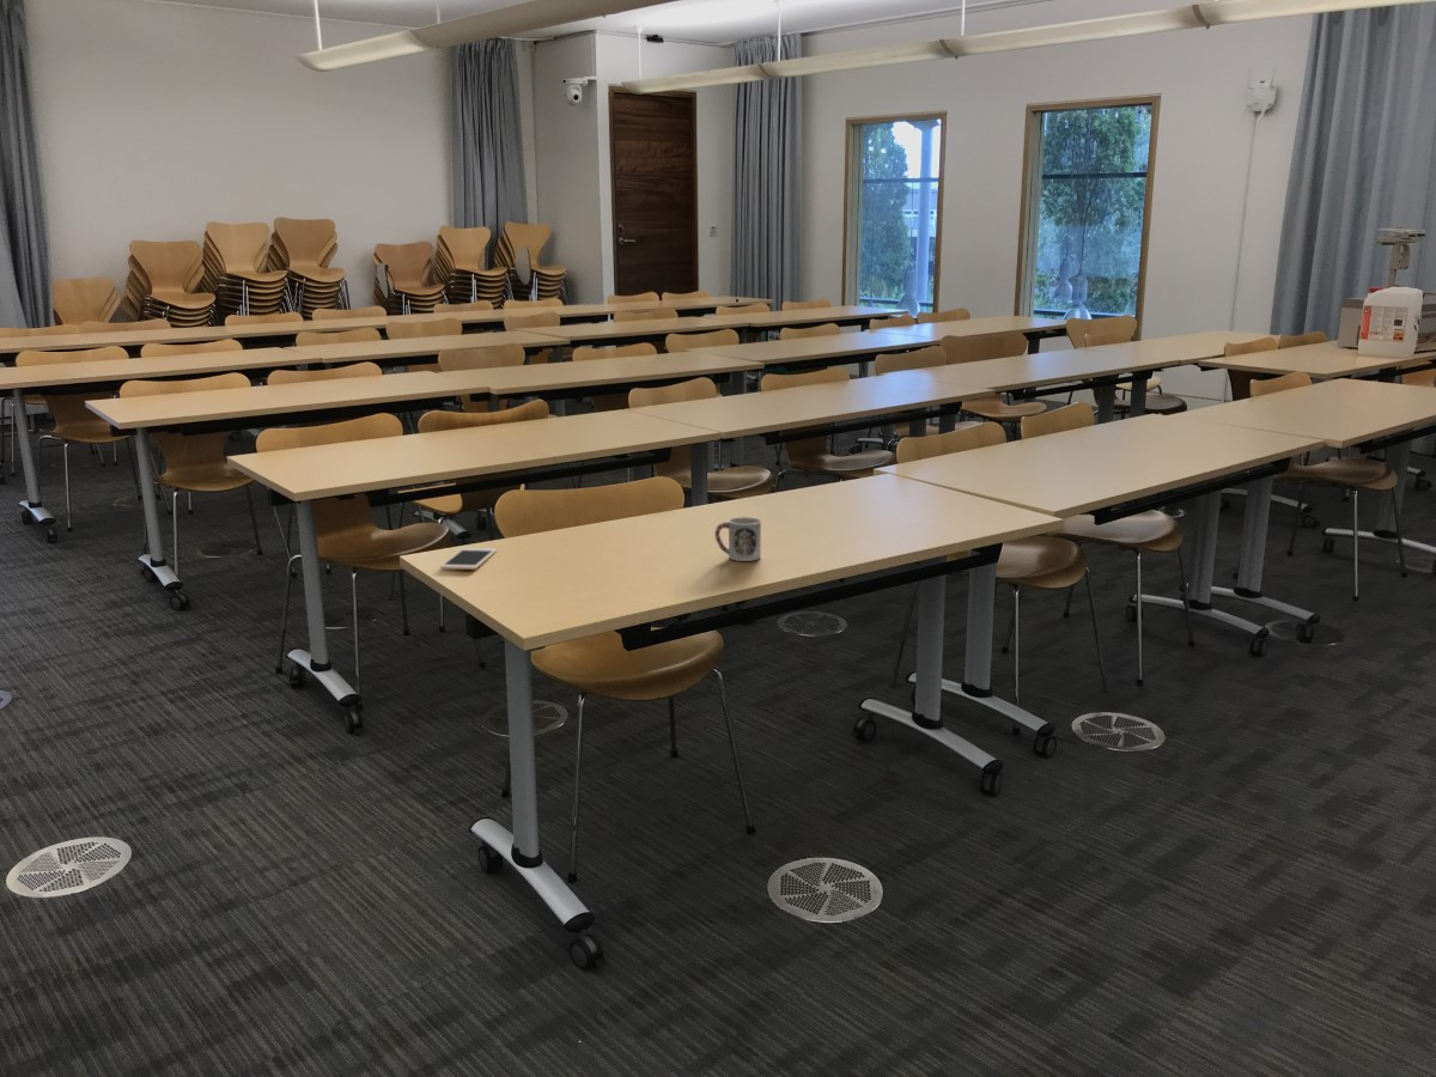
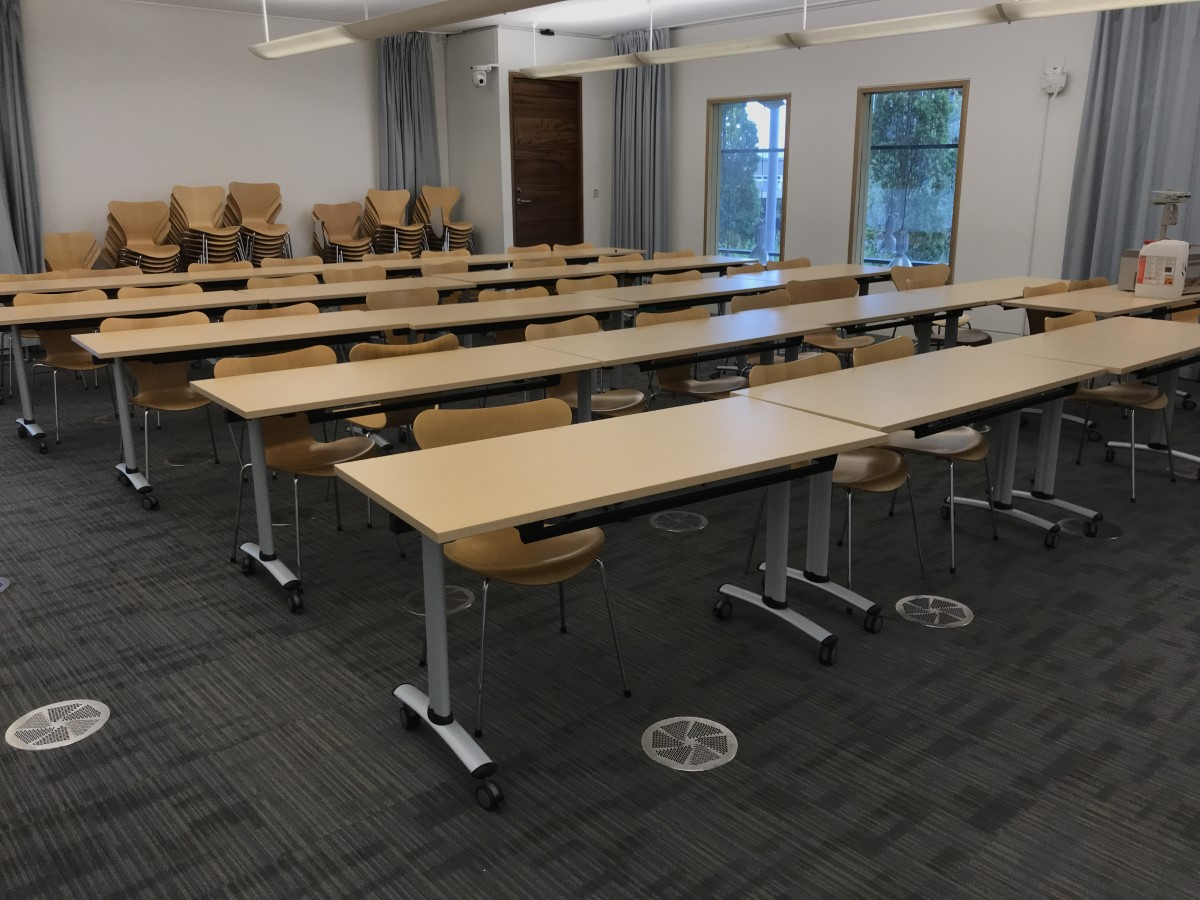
- cup (737, 538)
- cell phone (469, 558)
